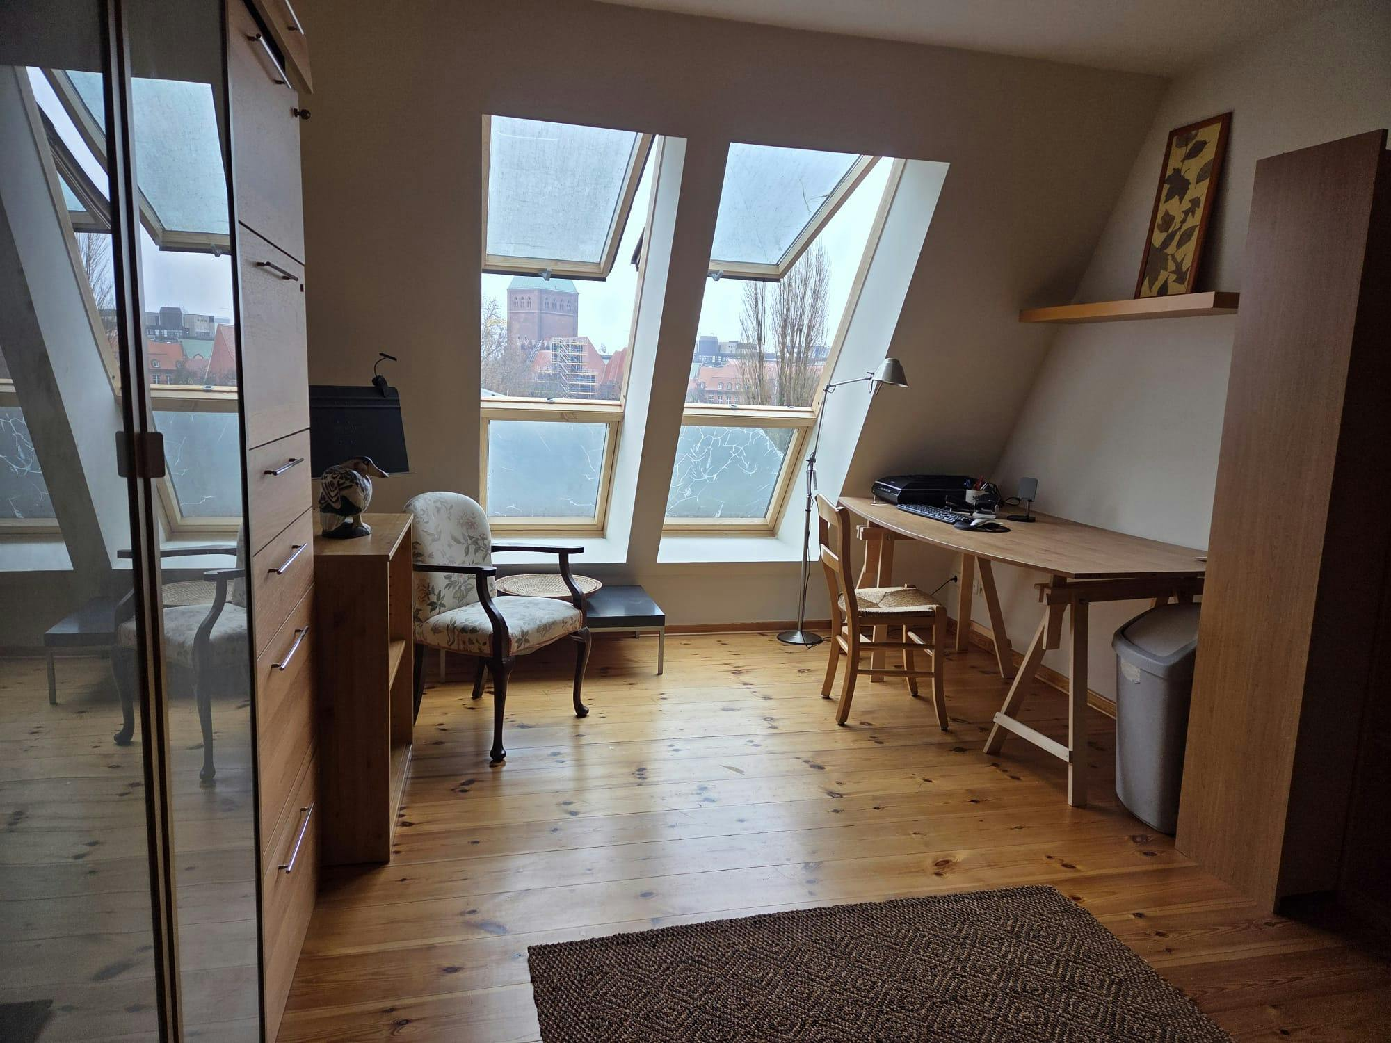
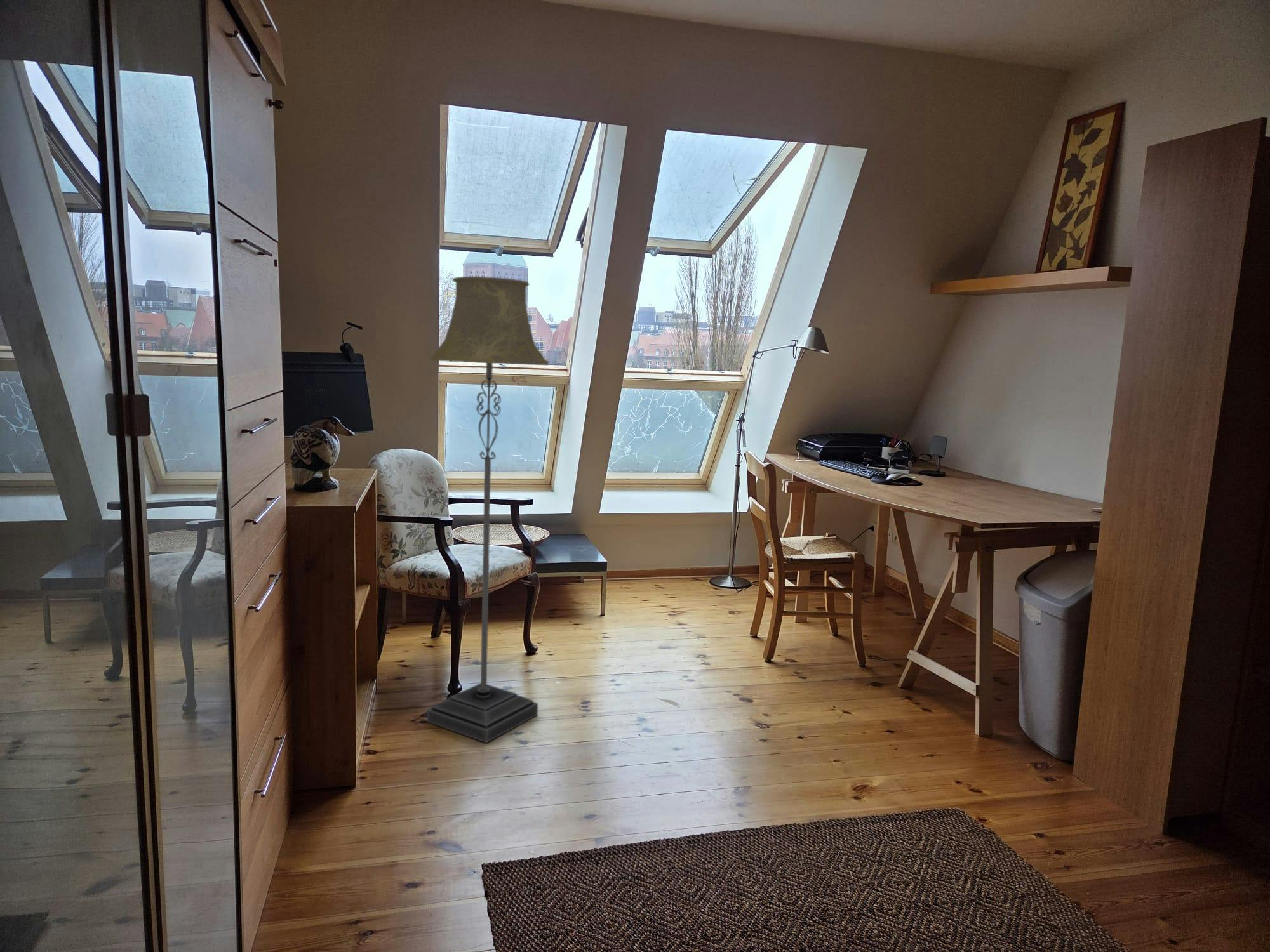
+ floor lamp (487, 507)
